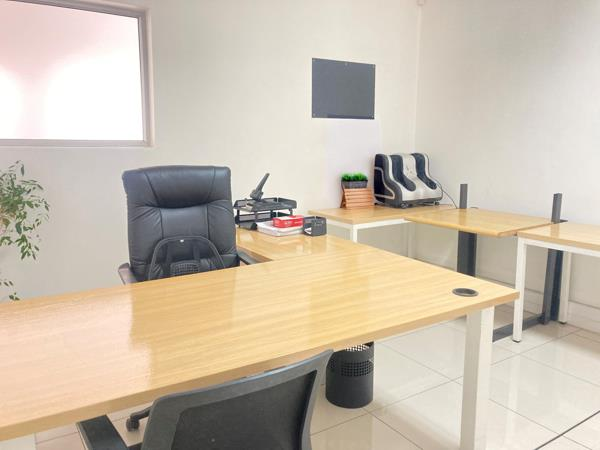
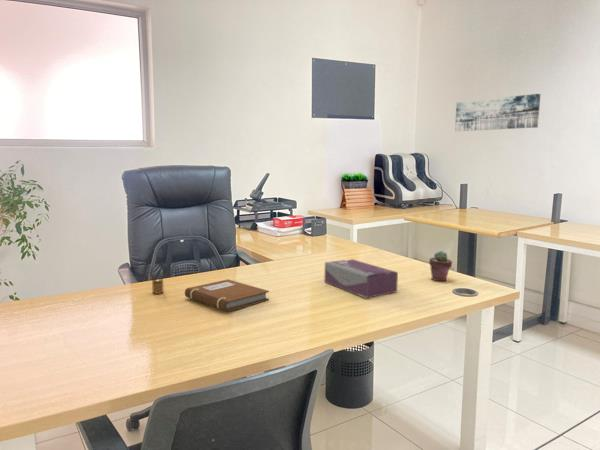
+ potted succulent (440, 265)
+ pencil box (159, 279)
+ wall art (494, 114)
+ tissue box (359, 276)
+ notebook (225, 293)
